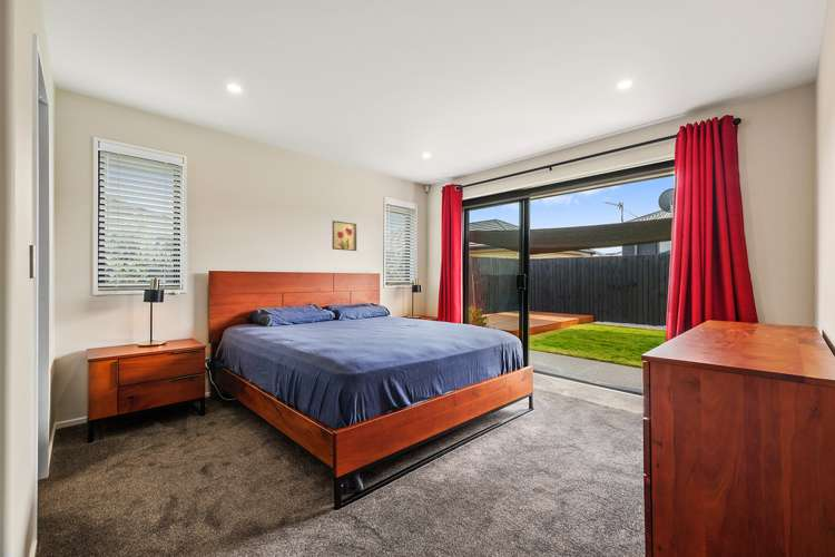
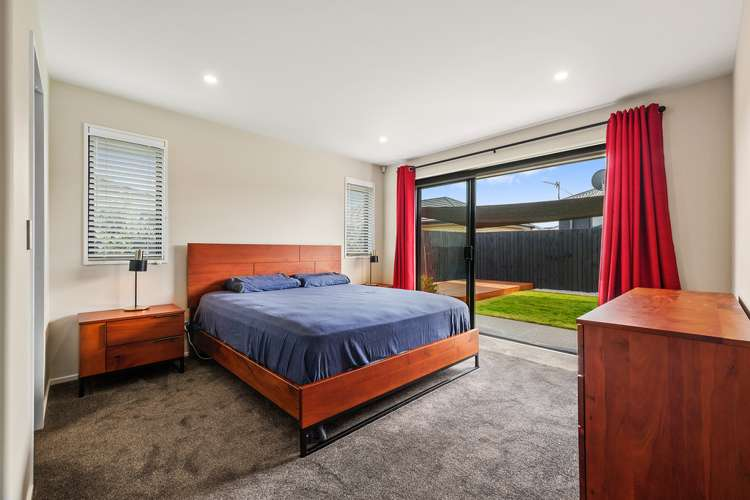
- wall art (344, 236)
